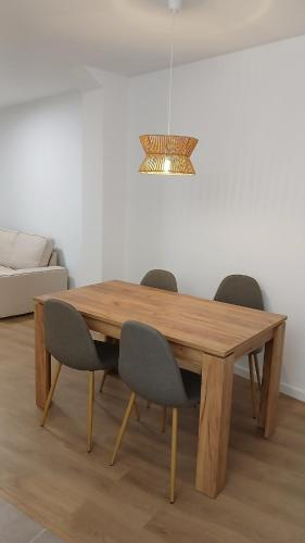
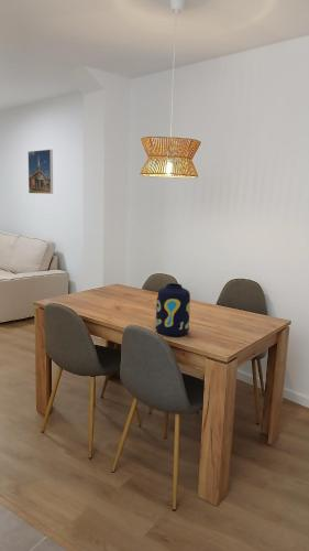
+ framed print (40, 172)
+ vase (173, 309)
